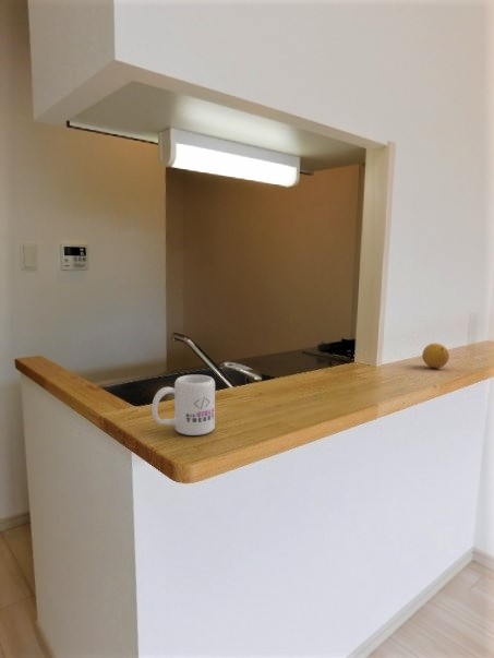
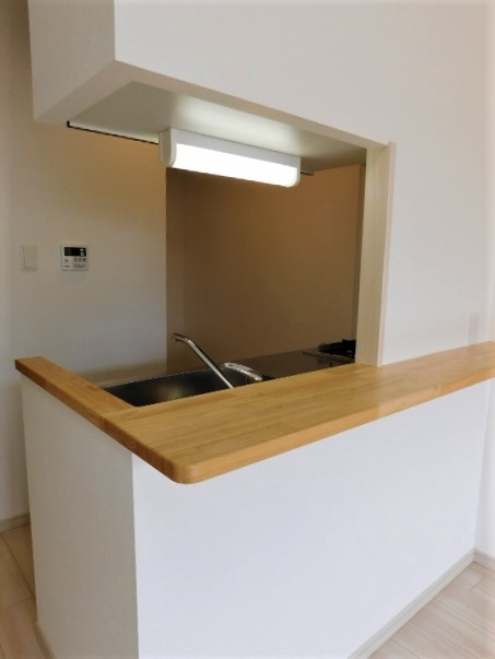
- mug (183, 405)
- fruit (435, 355)
